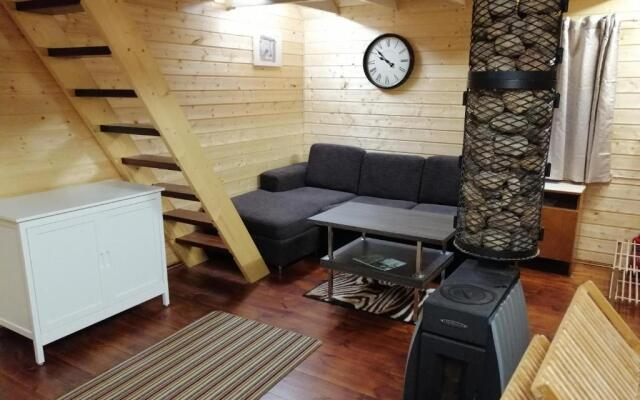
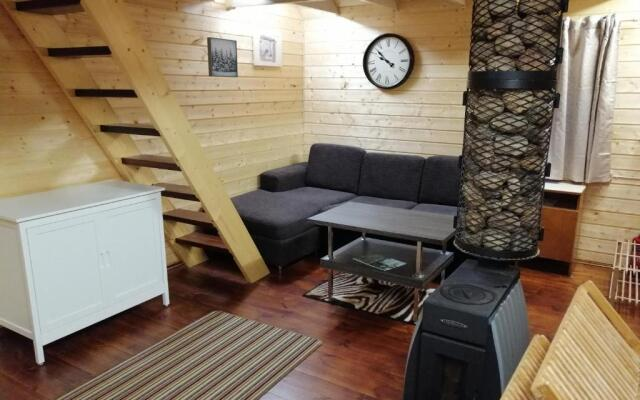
+ wall art (222, 58)
